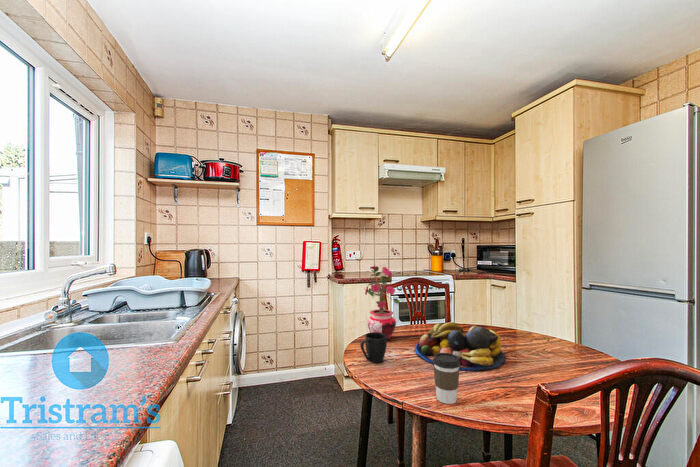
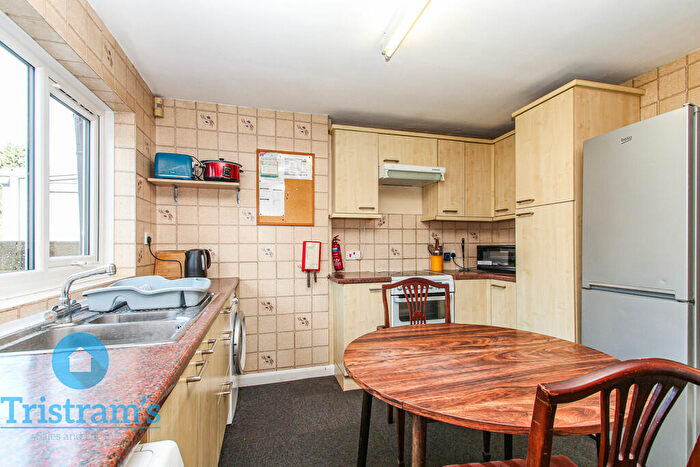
- fruit bowl (457, 337)
- mug (372, 349)
- potted plant (383, 301)
- coffee cup (446, 377)
